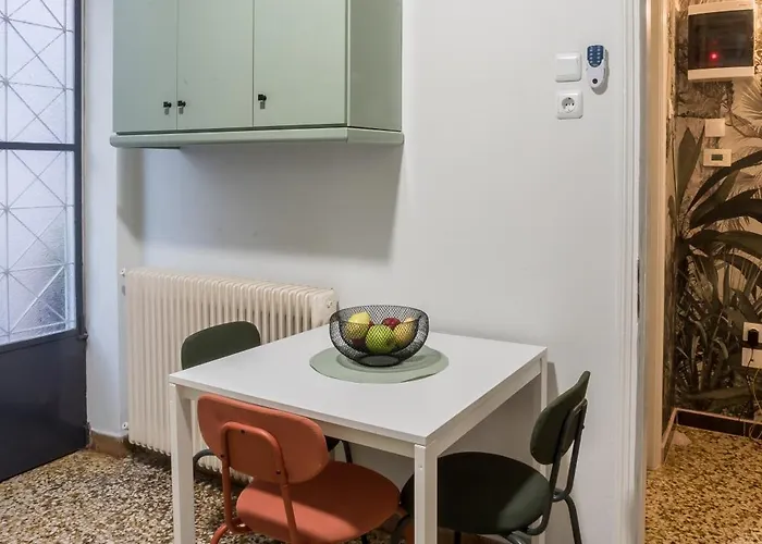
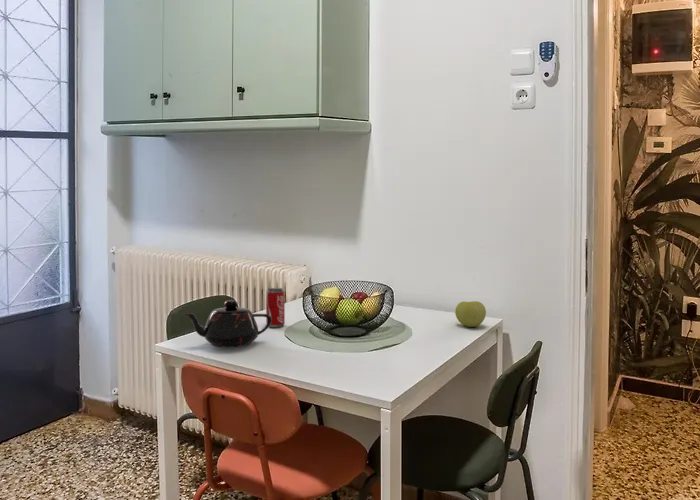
+ apple (470, 313)
+ beverage can (275, 307)
+ teapot (228, 322)
